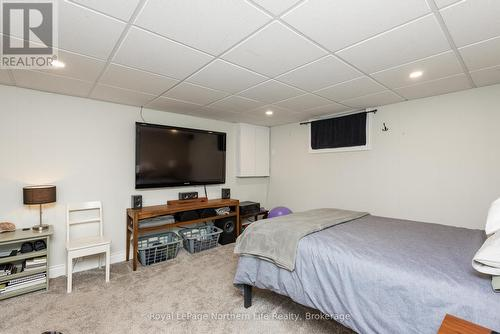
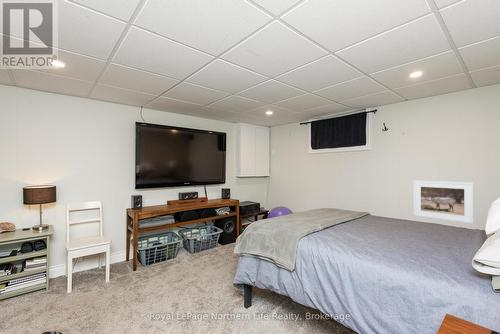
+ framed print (441, 200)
